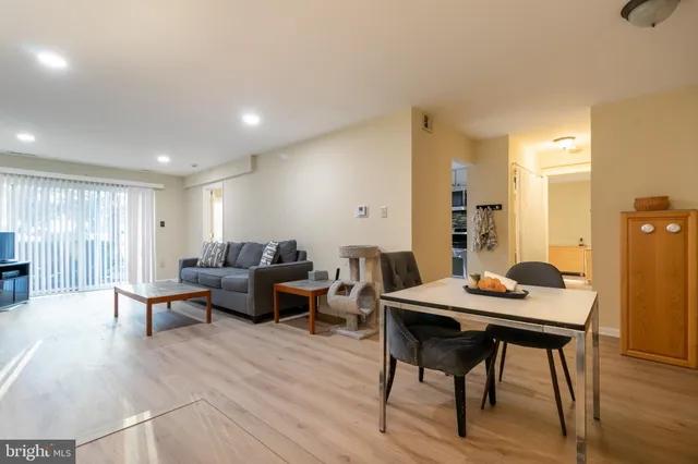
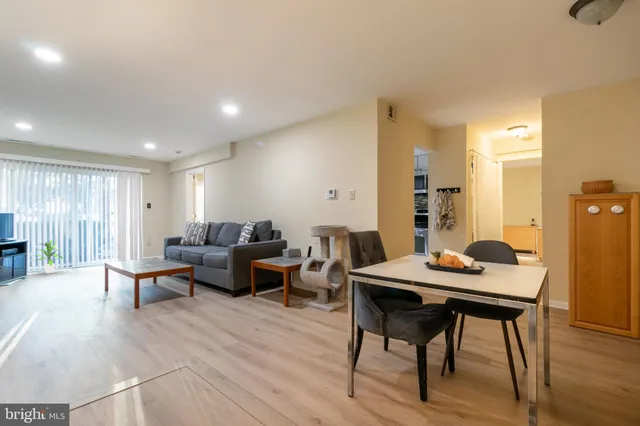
+ indoor plant (48, 256)
